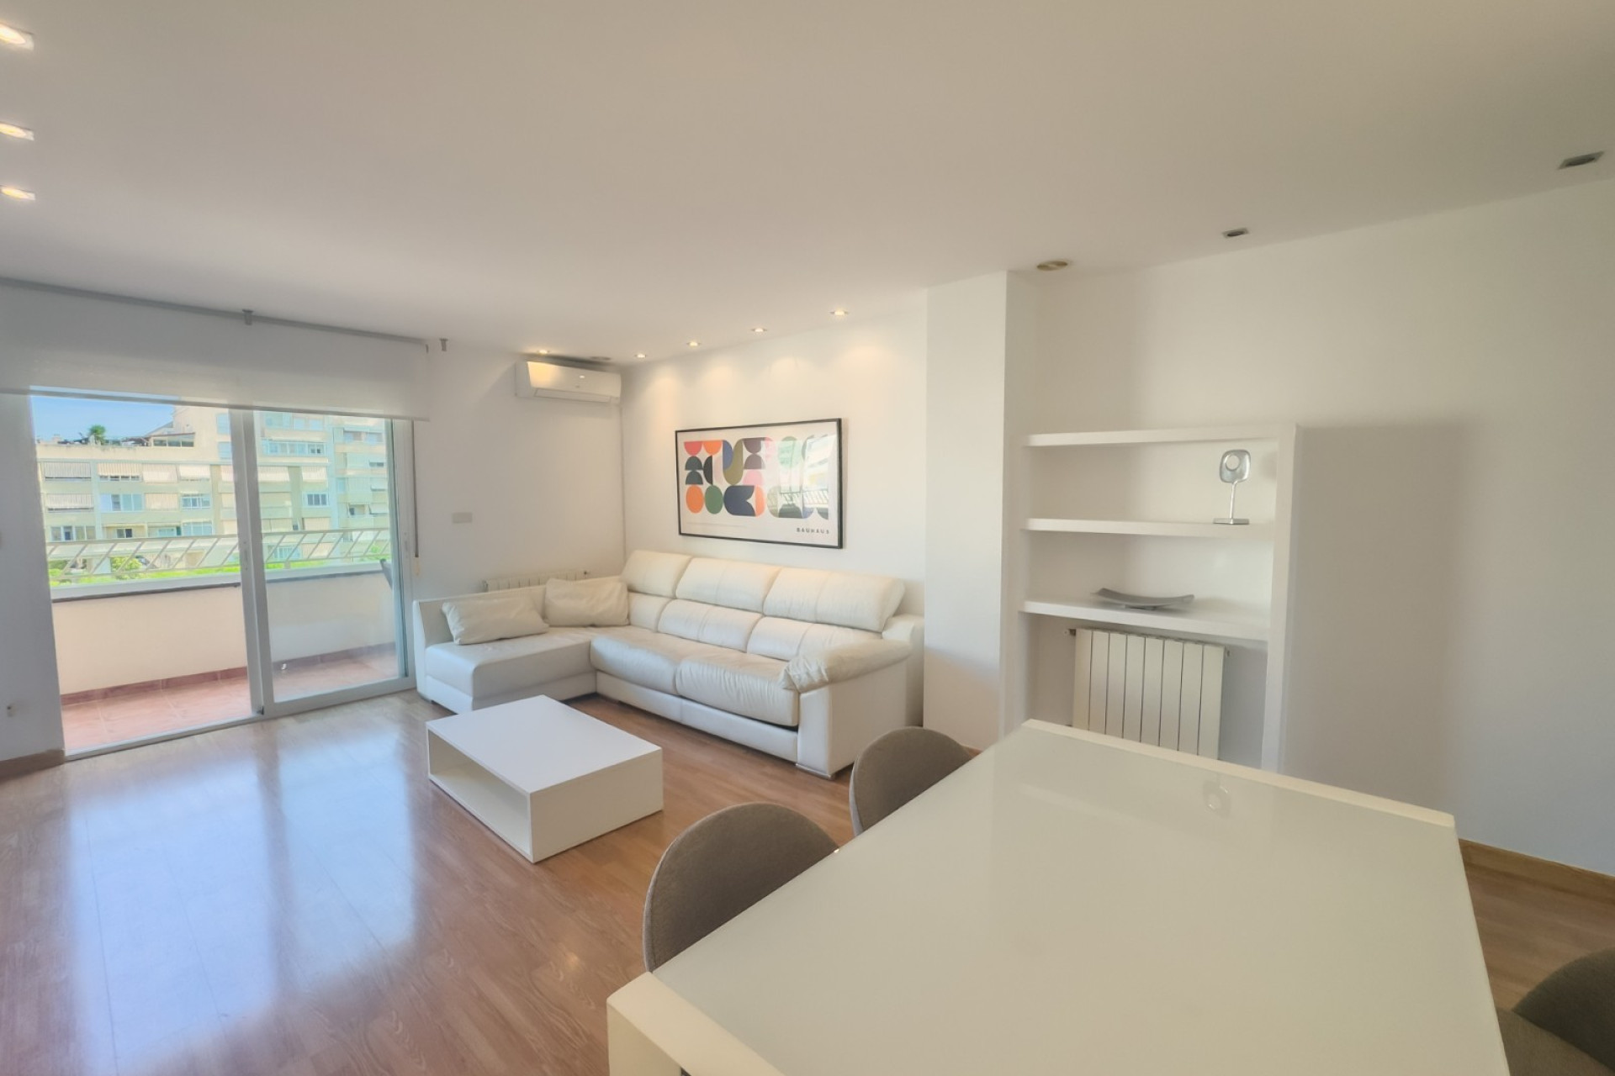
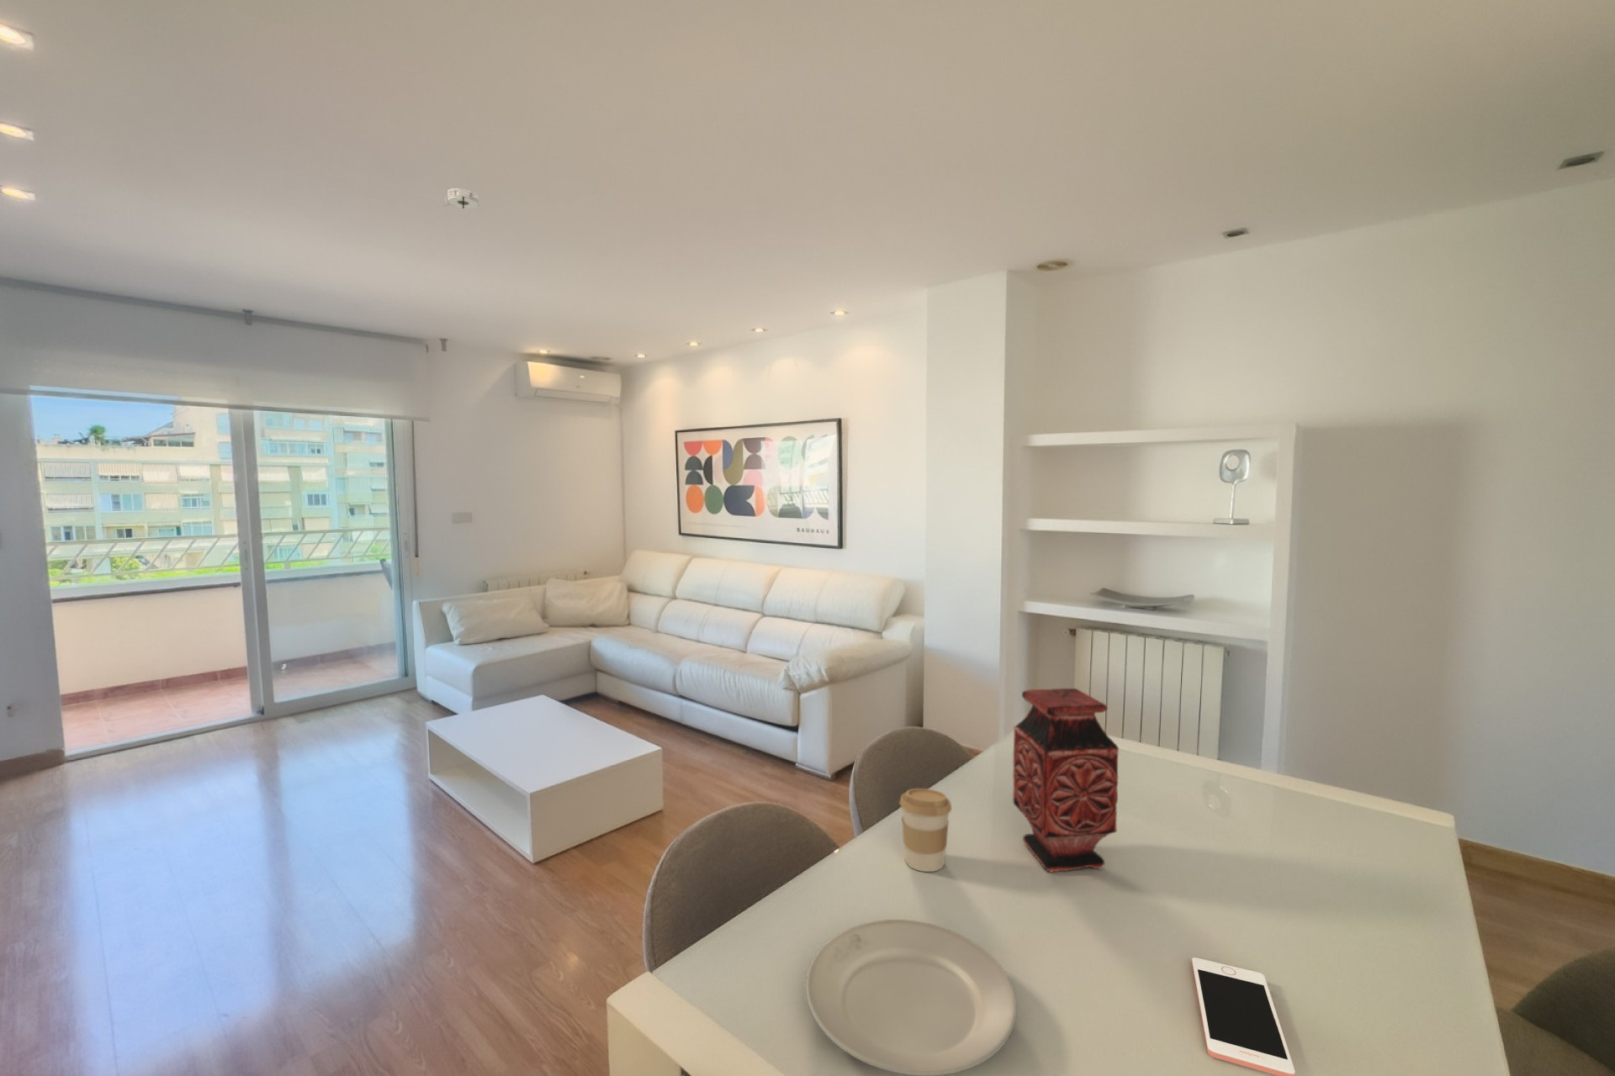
+ cell phone (1238, 1011)
+ smoke detector (461, 198)
+ plate (908, 997)
+ vase (1062, 777)
+ coffee cup (924, 826)
